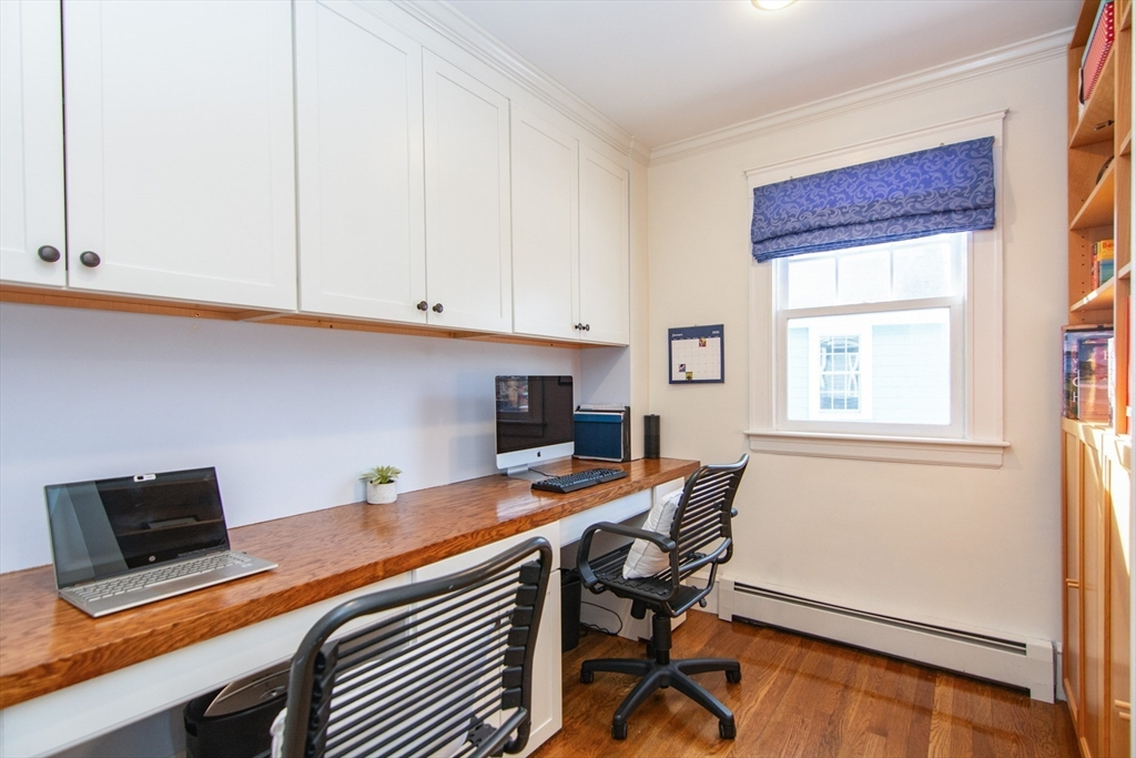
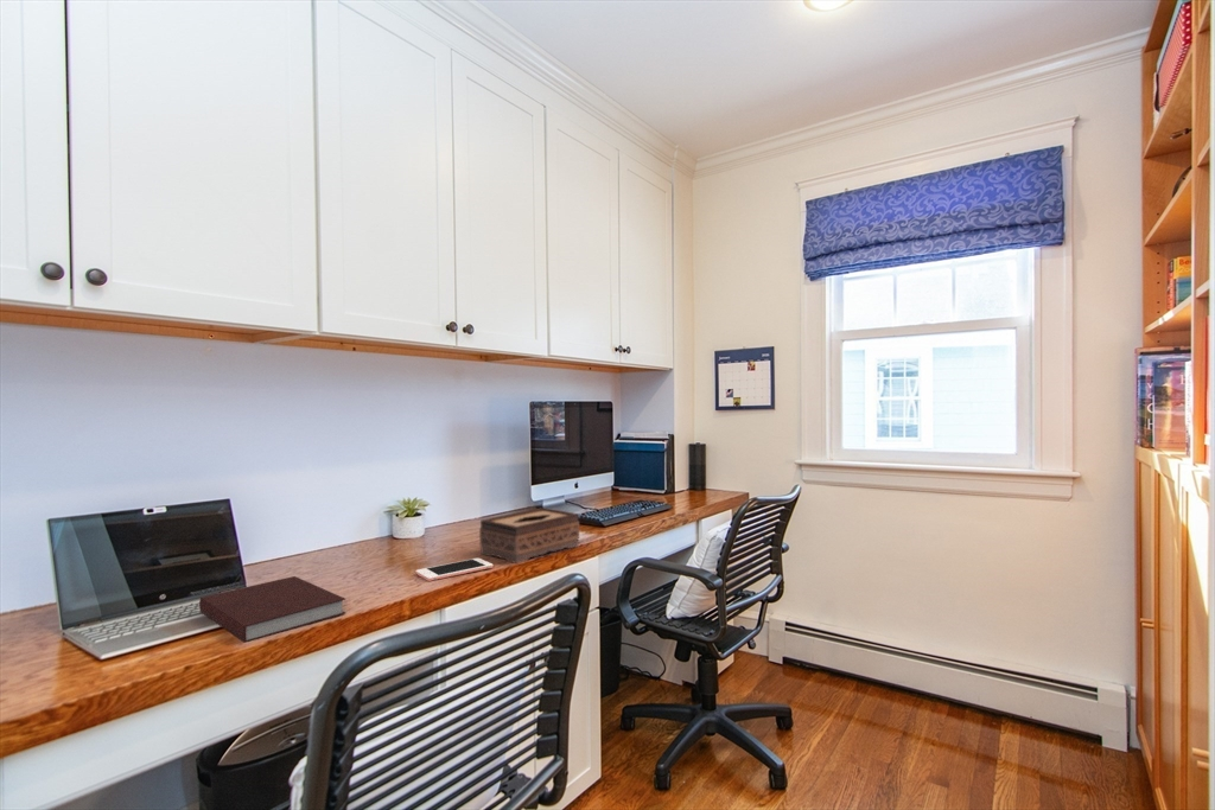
+ cell phone (454, 568)
+ notebook (272, 605)
+ tissue box (530, 532)
